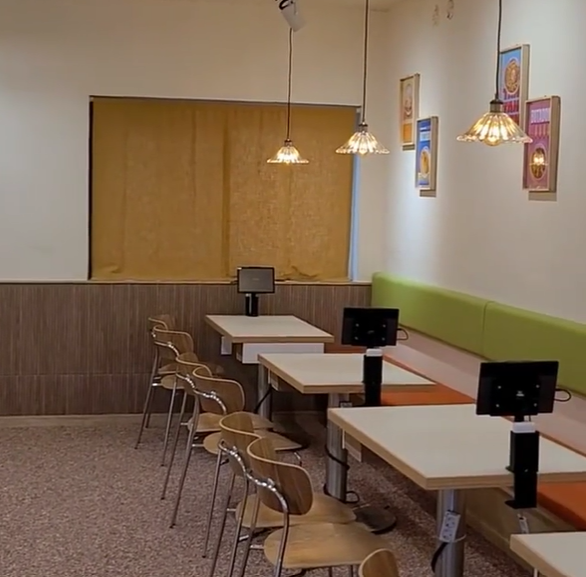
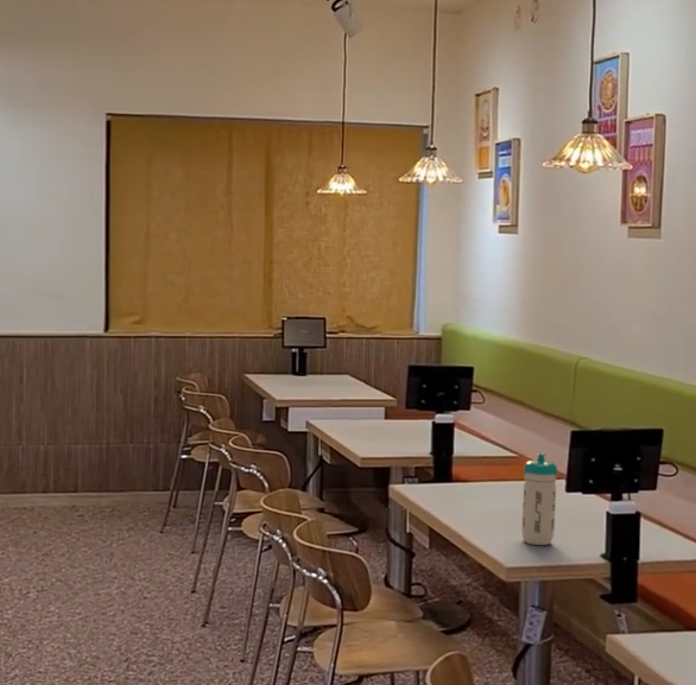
+ water bottle (539, 497)
